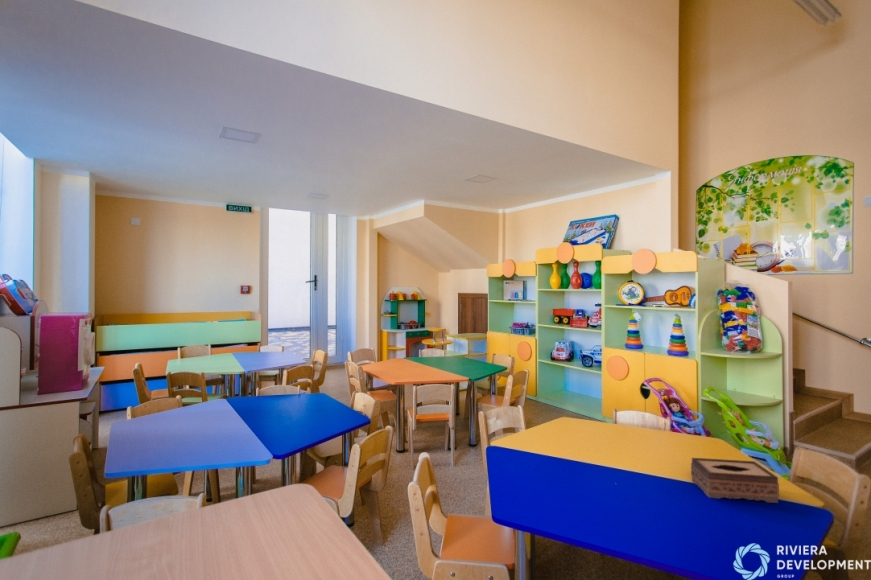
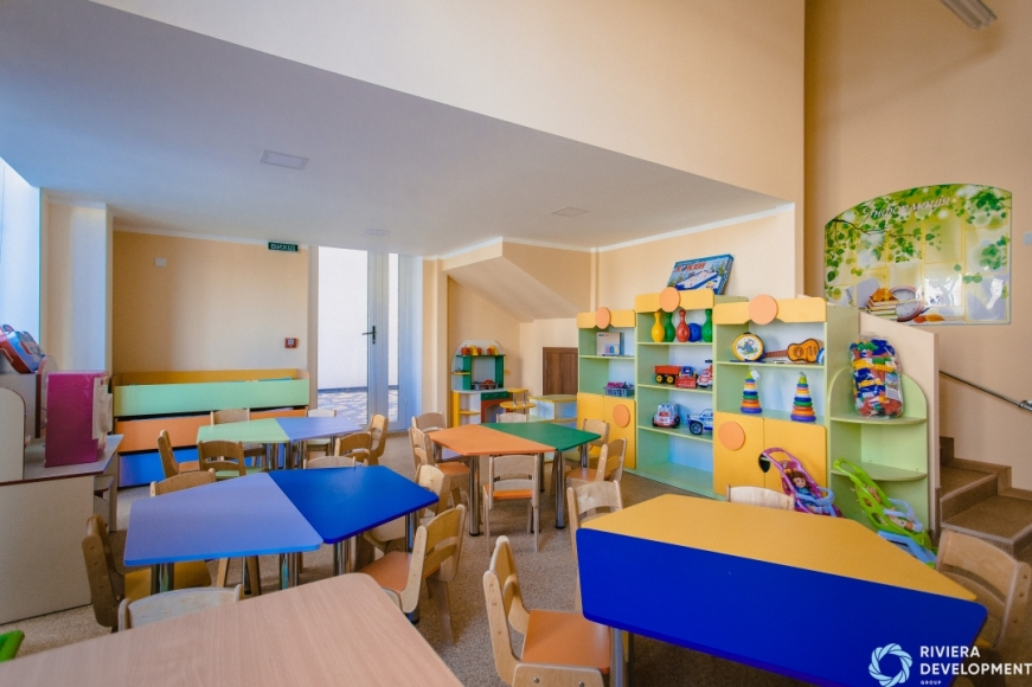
- tissue box (732, 479)
